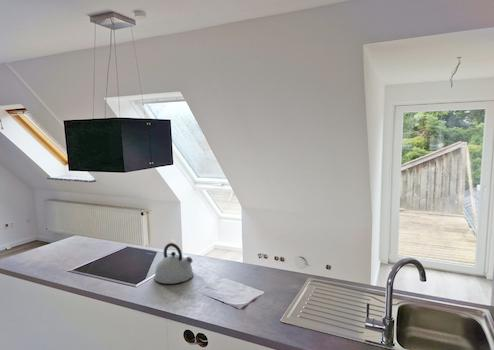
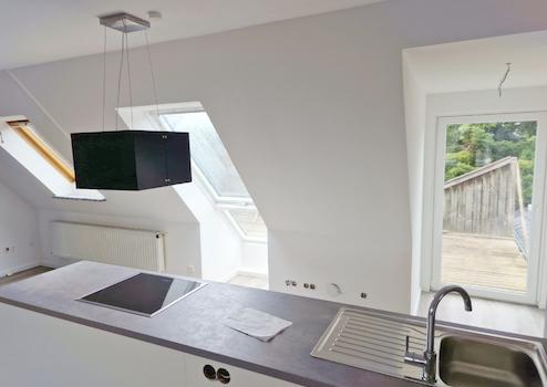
- kettle (174, 260)
